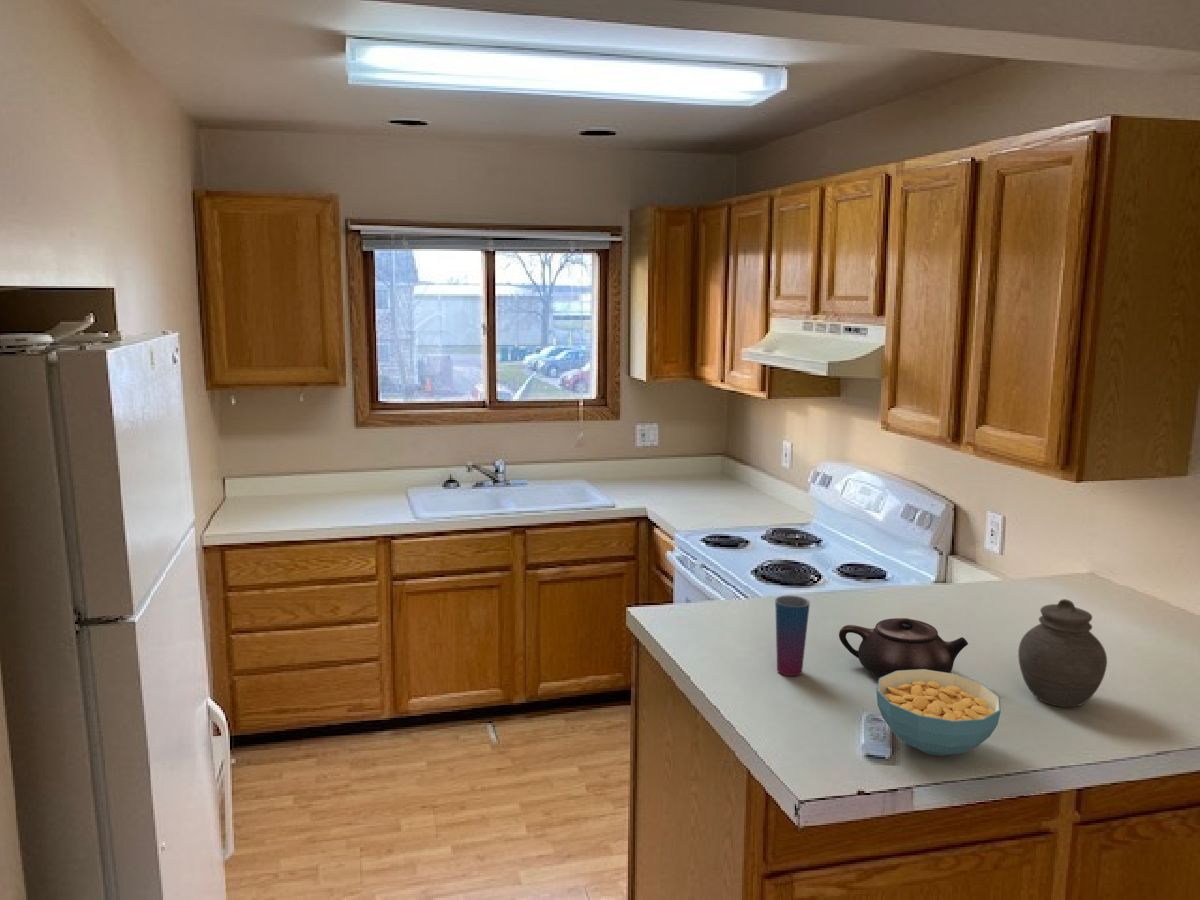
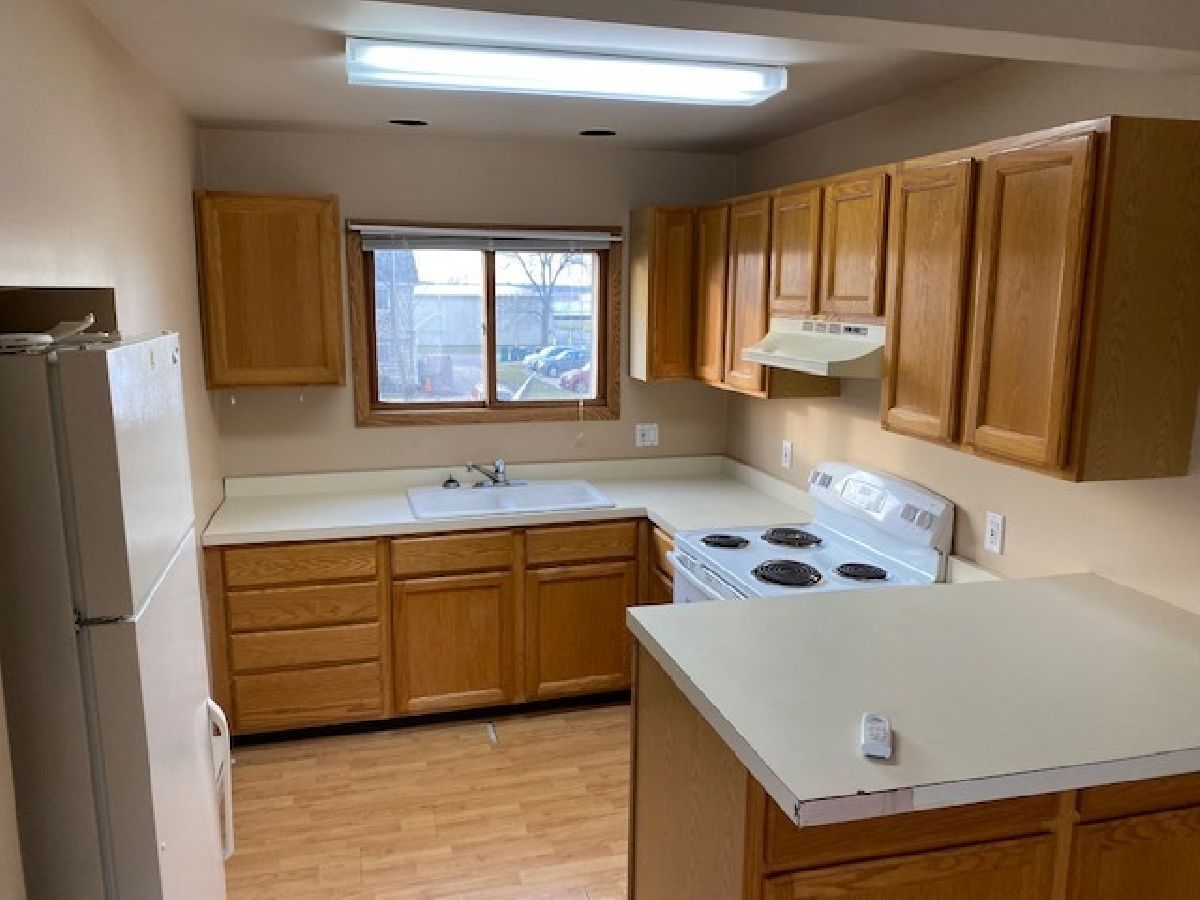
- cereal bowl (935, 720)
- teapot (903, 644)
- cup (790, 636)
- jar (1062, 650)
